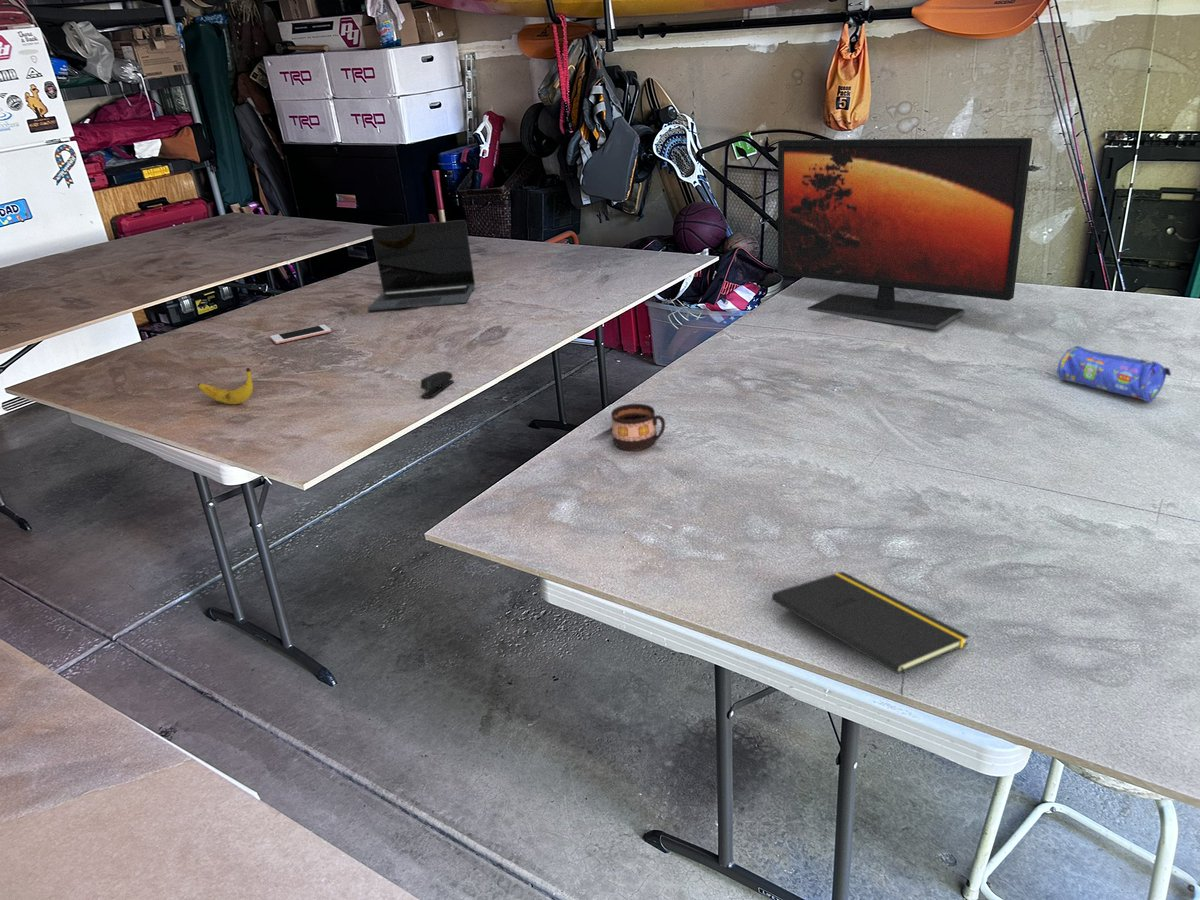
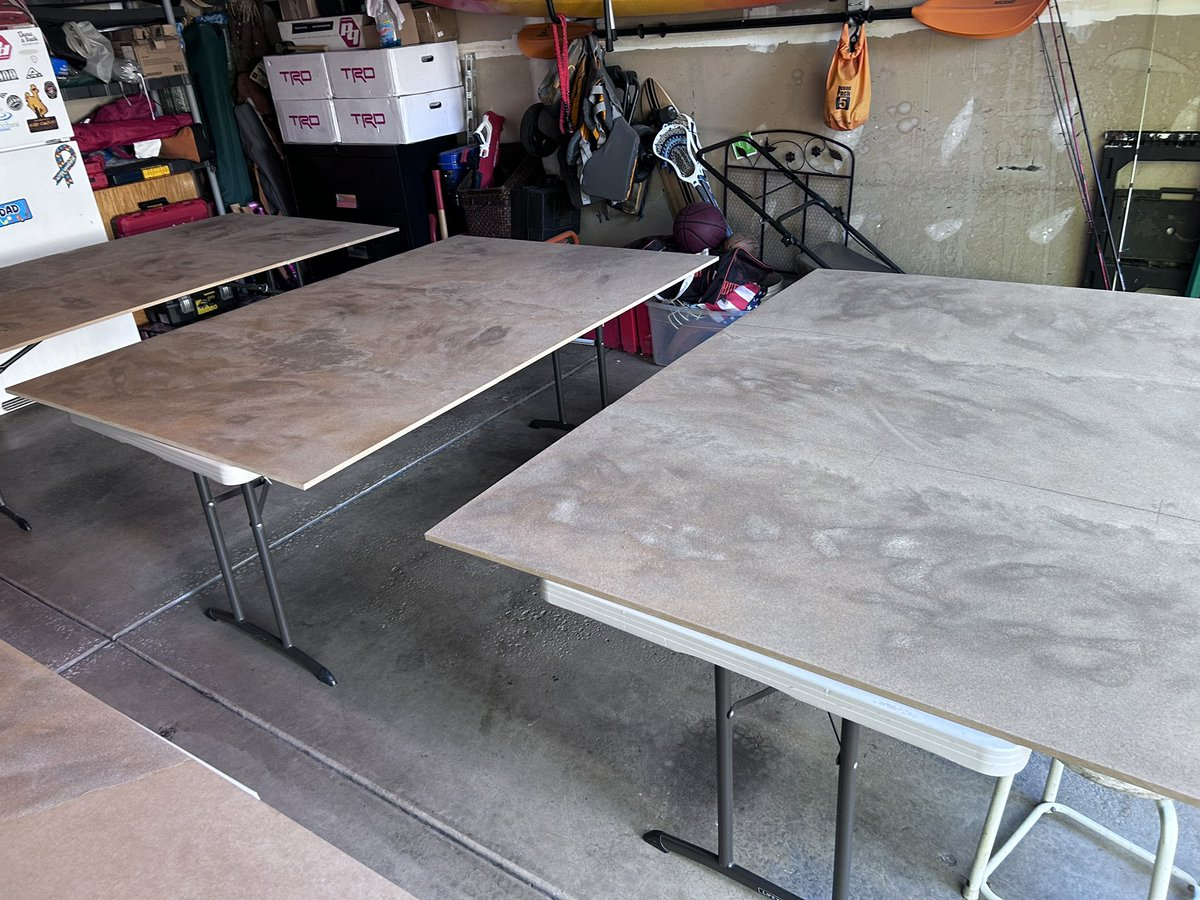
- banana (226, 390)
- cell phone (300, 333)
- monitor (888, 229)
- cup (635, 428)
- stapler (436, 380)
- notepad (867, 617)
- pencil case (1110, 371)
- laptop (417, 265)
